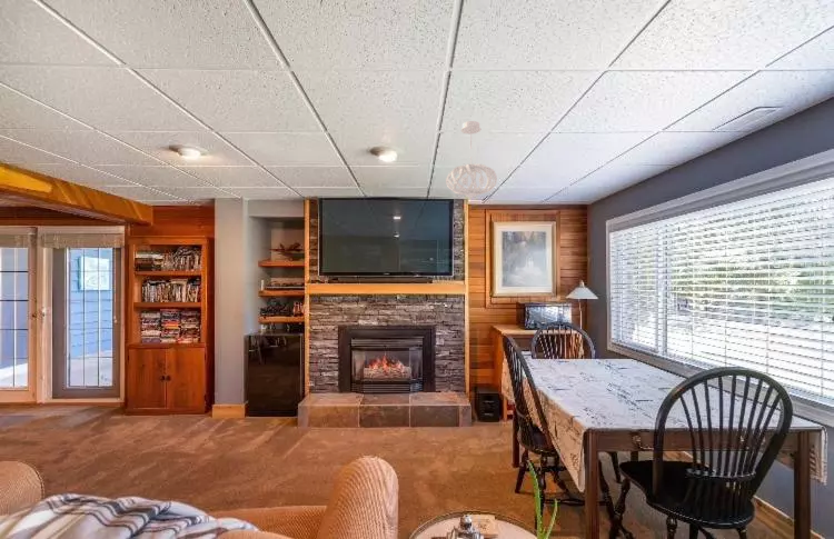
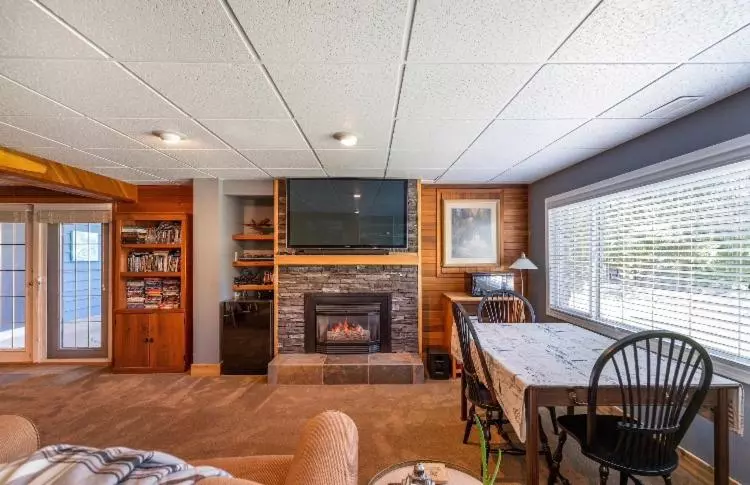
- pendant light (470, 161)
